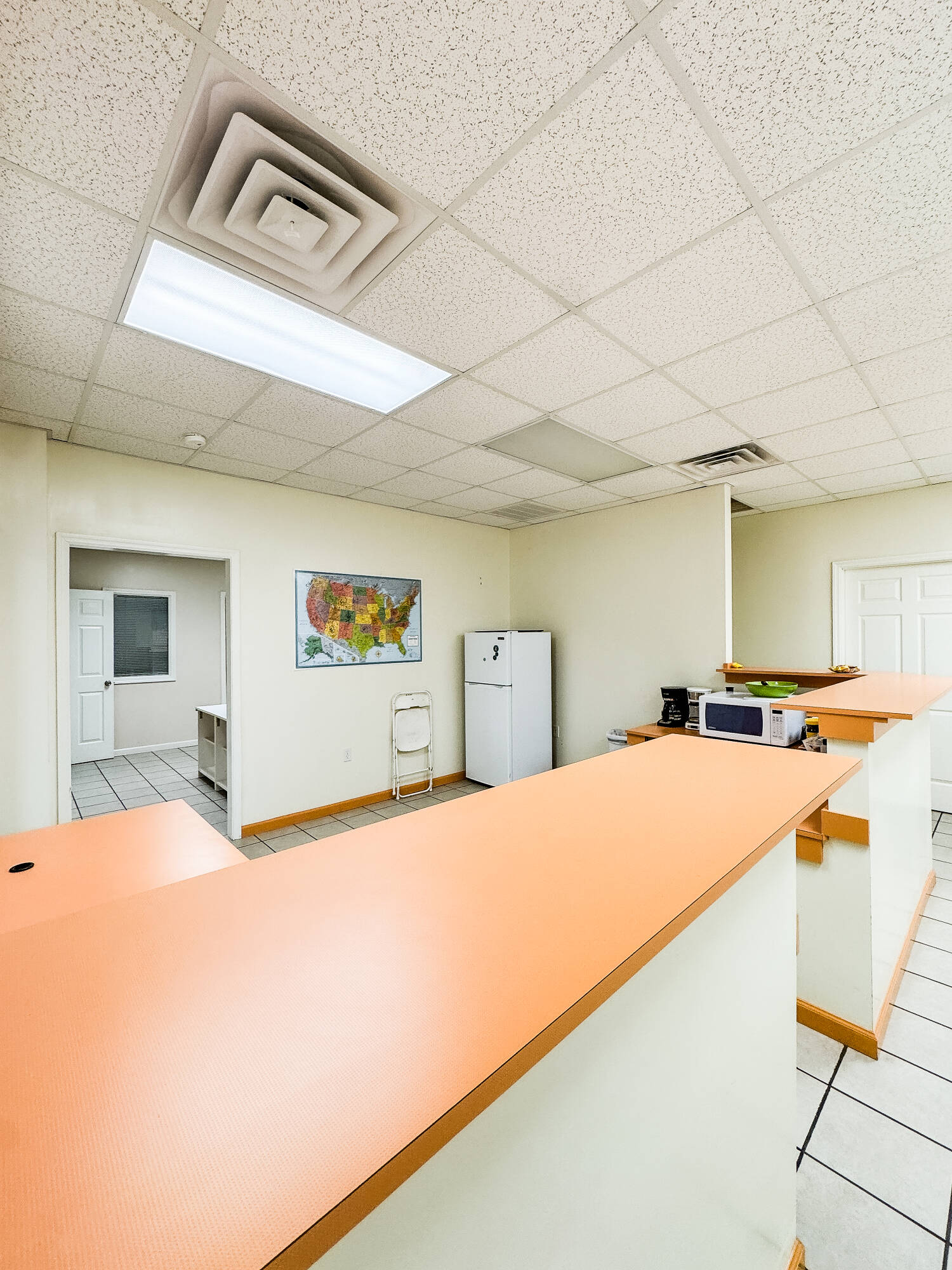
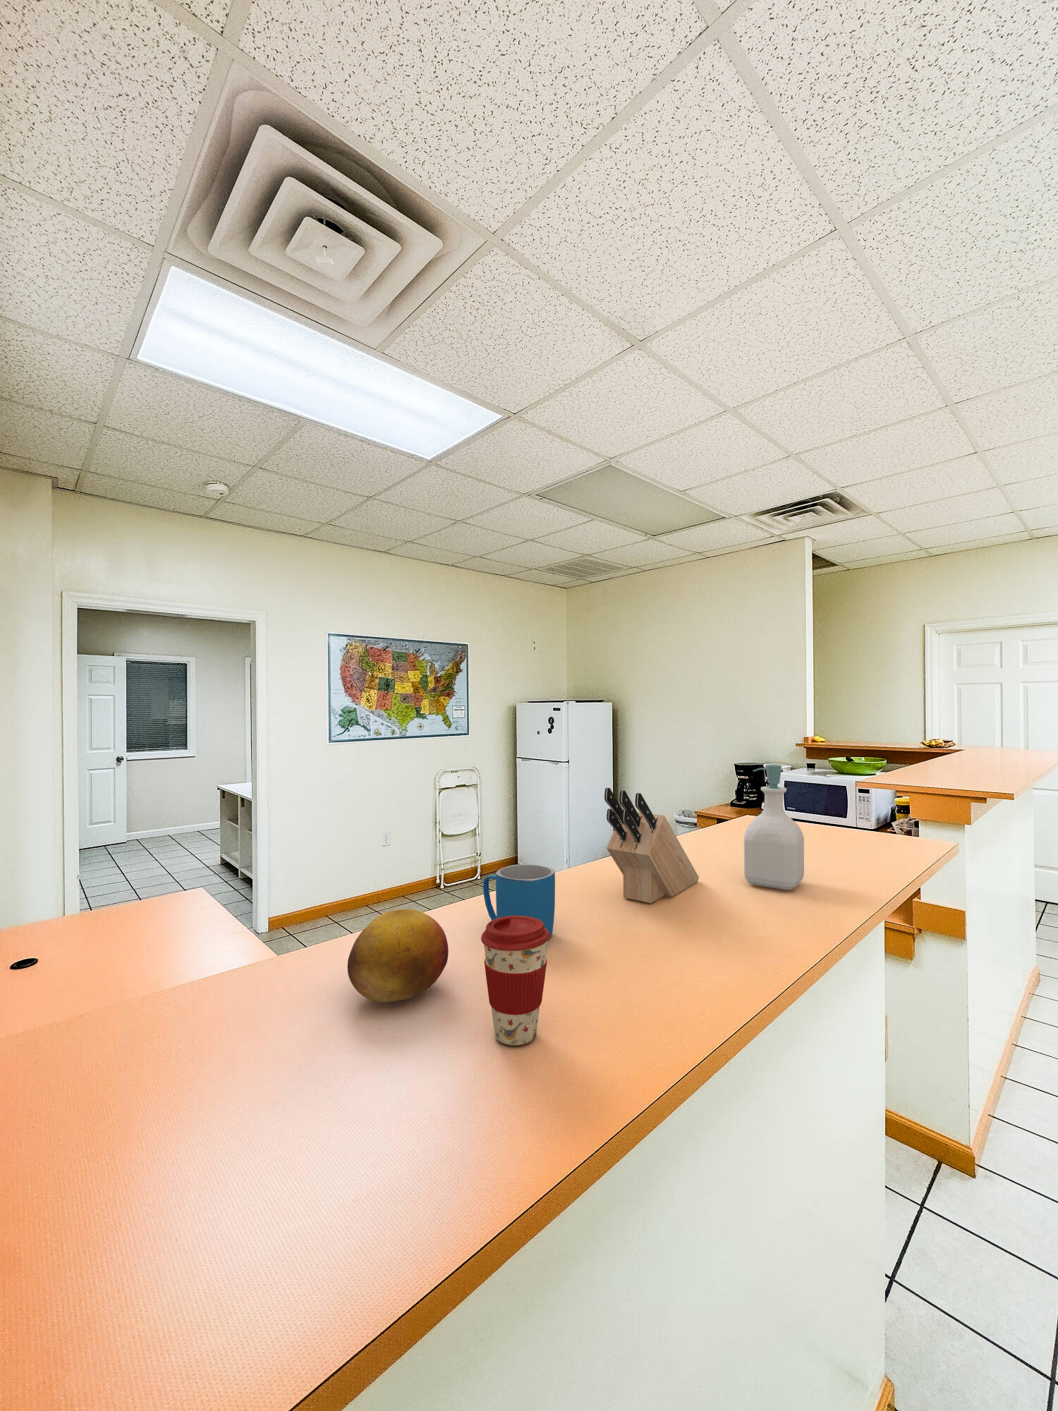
+ coffee cup (516, 979)
+ fruit (397, 952)
+ knife block (650, 838)
+ mug (517, 901)
+ soap bottle (773, 823)
